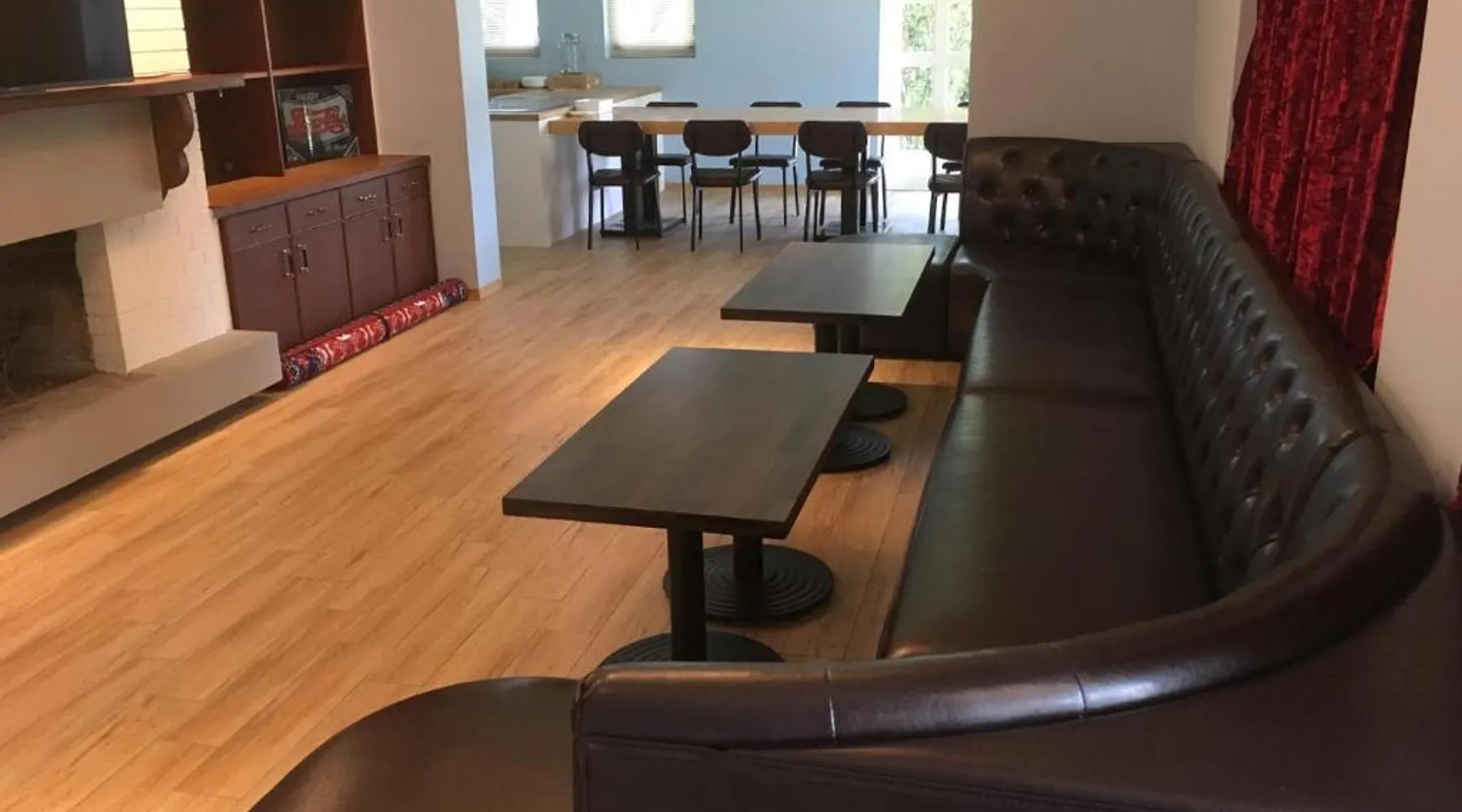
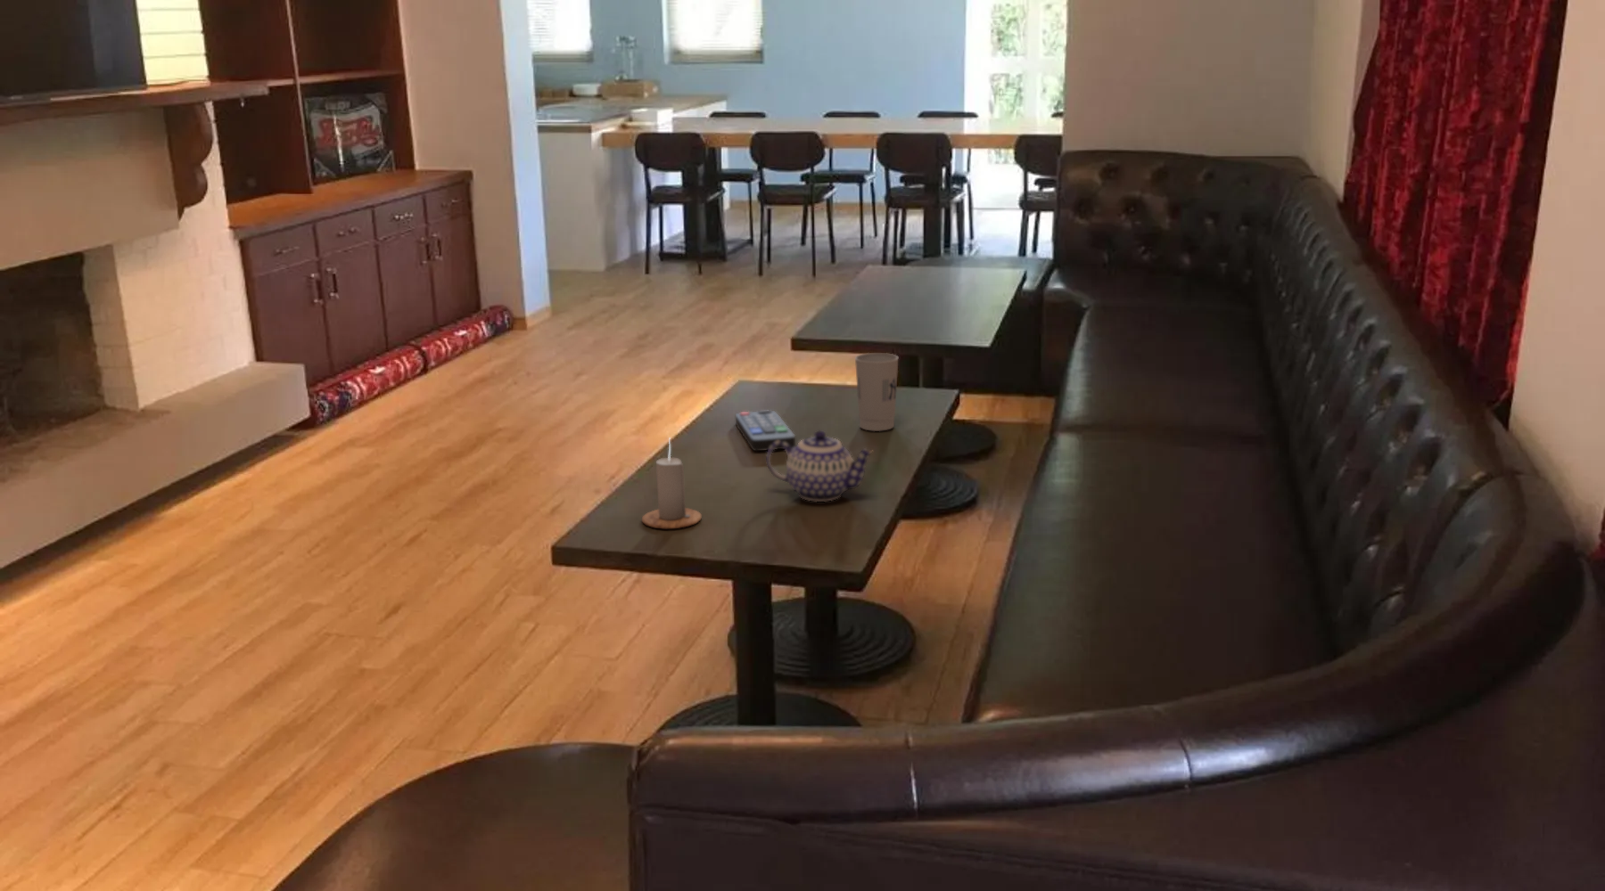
+ cup (876, 392)
+ teapot (819, 462)
+ candle (670, 477)
+ remote control (764, 429)
